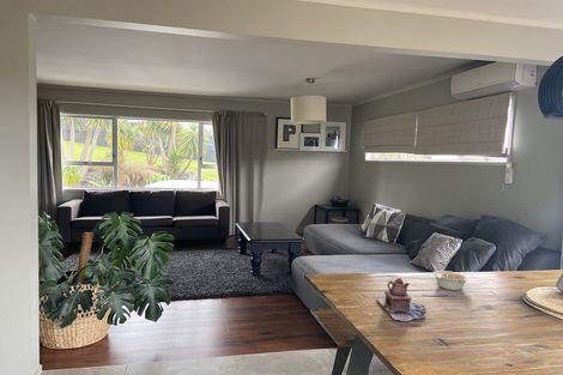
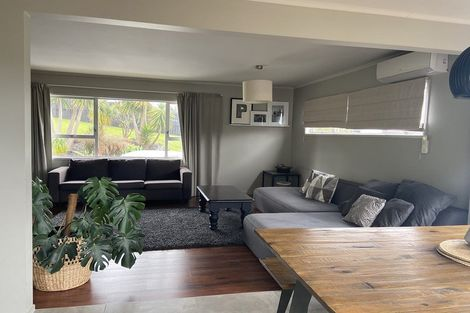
- legume (450, 280)
- teapot (400, 295)
